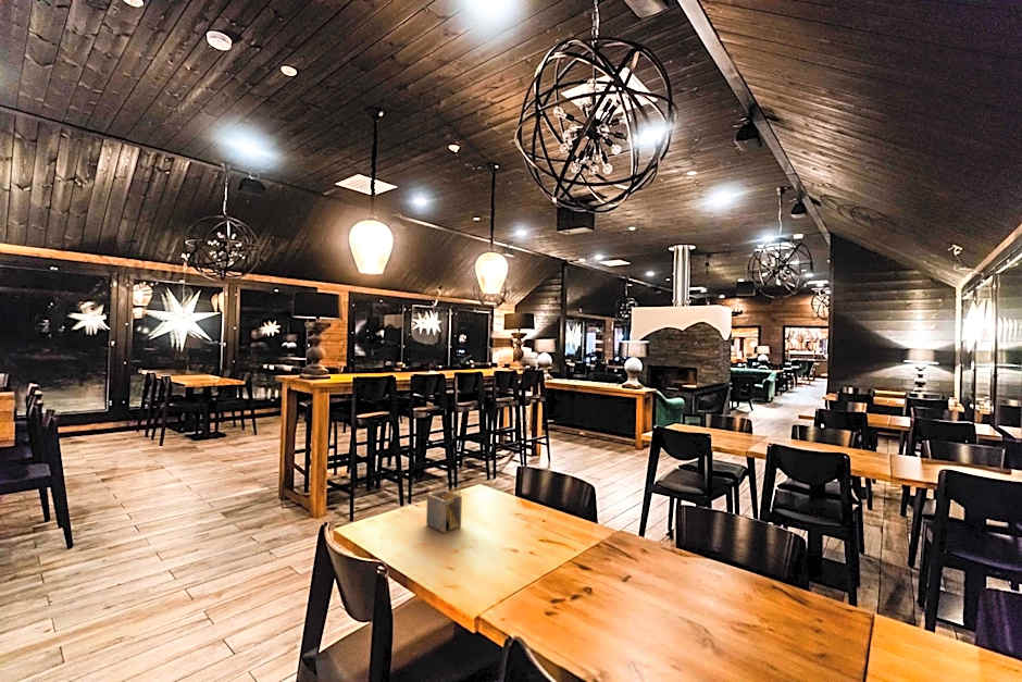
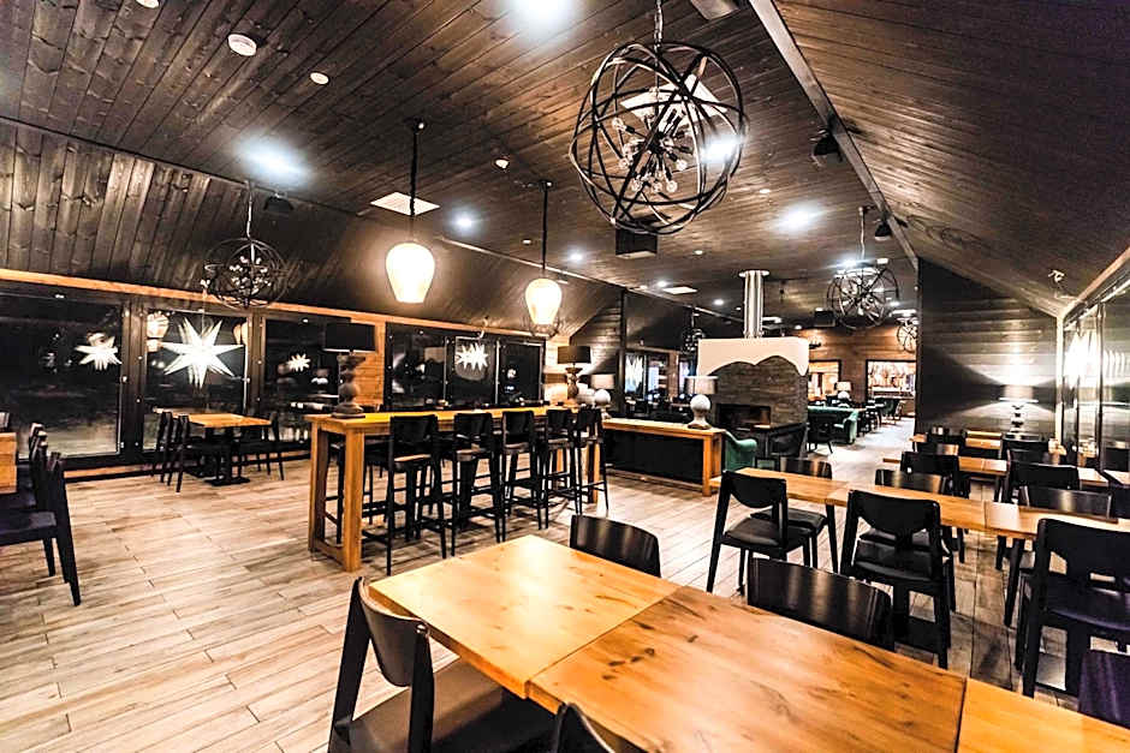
- napkin holder (445, 505)
